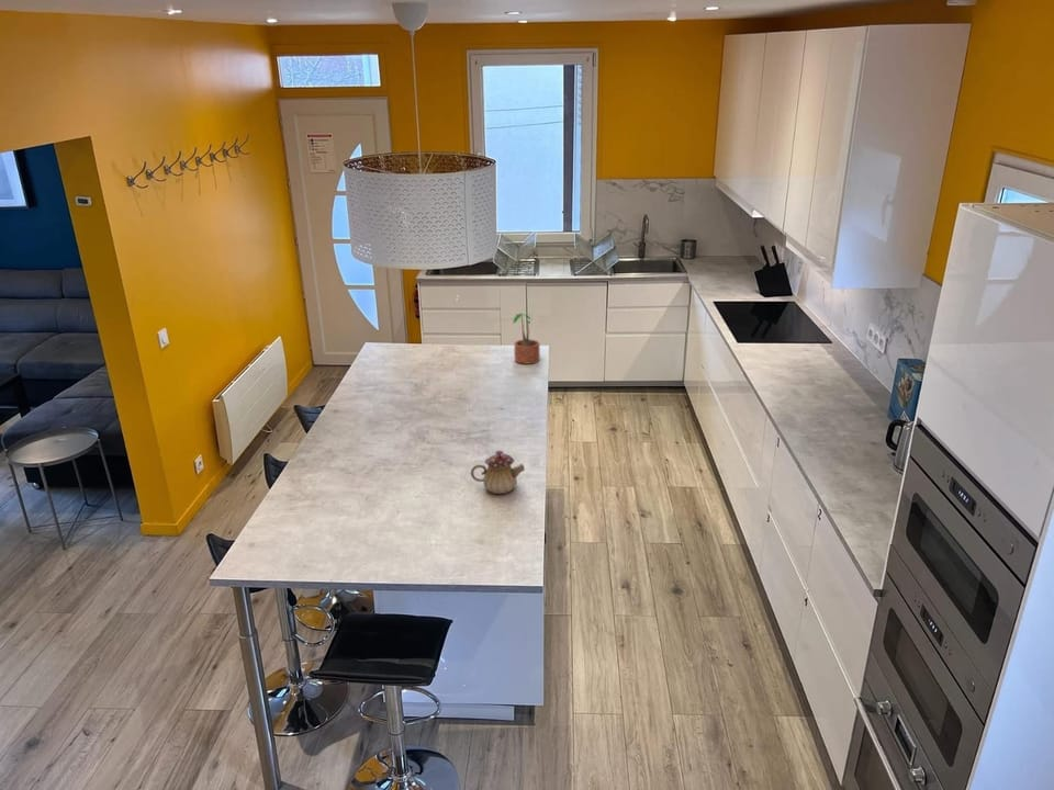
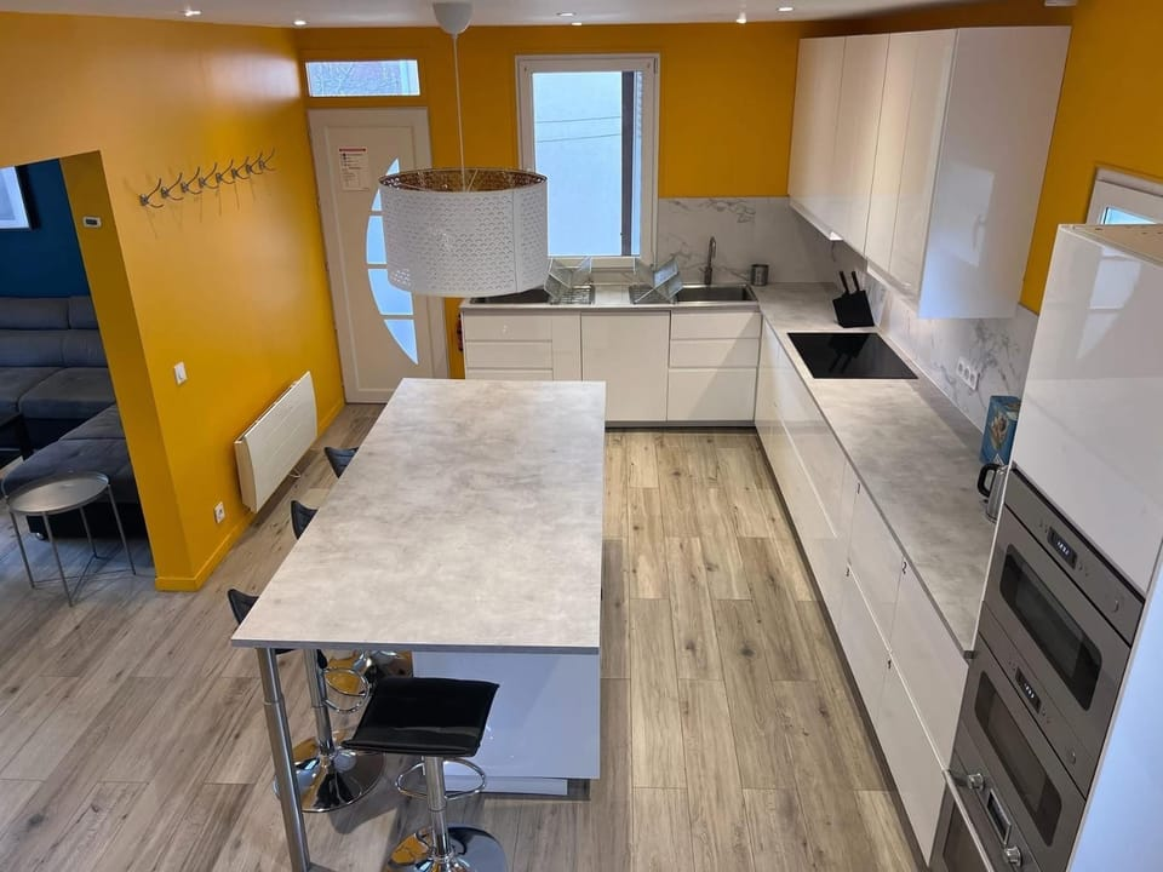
- teapot (496, 469)
- potted plant (524, 337)
